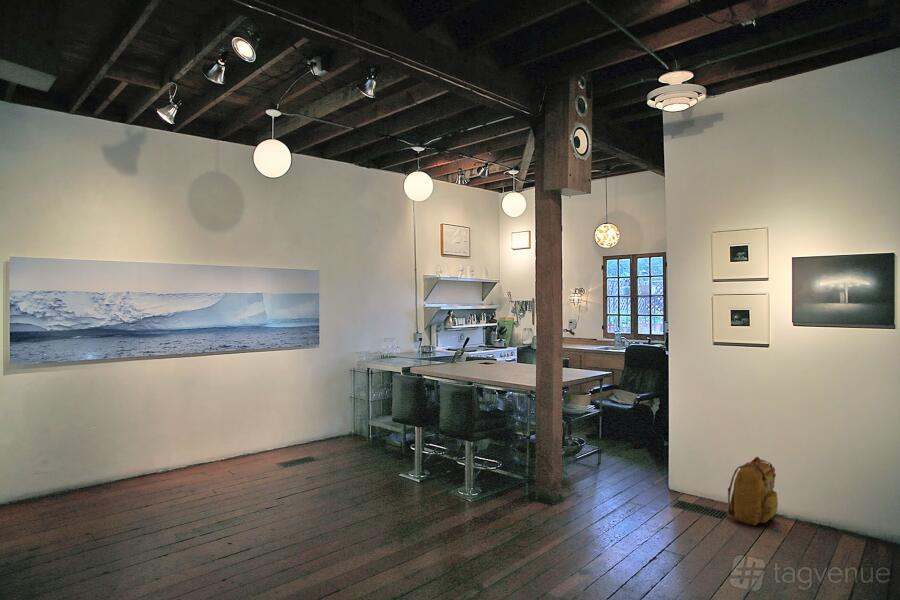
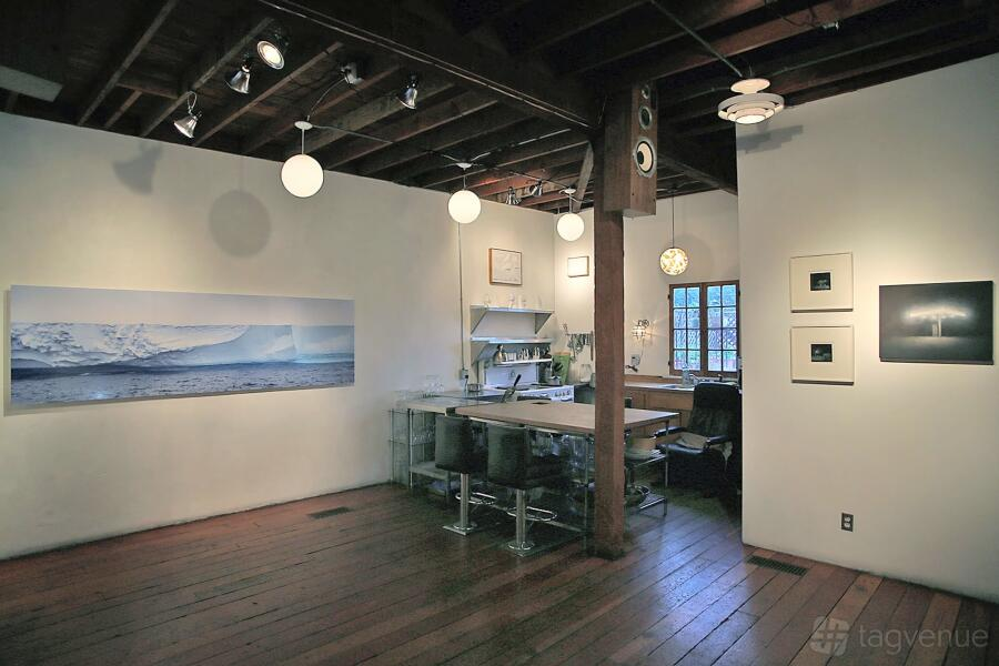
- backpack (753, 487)
